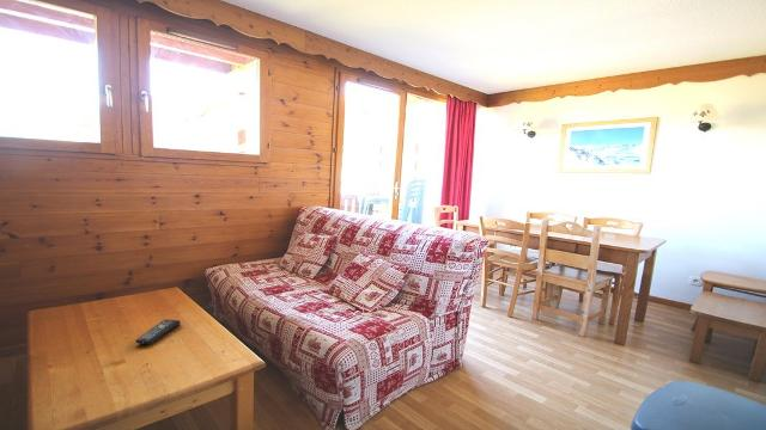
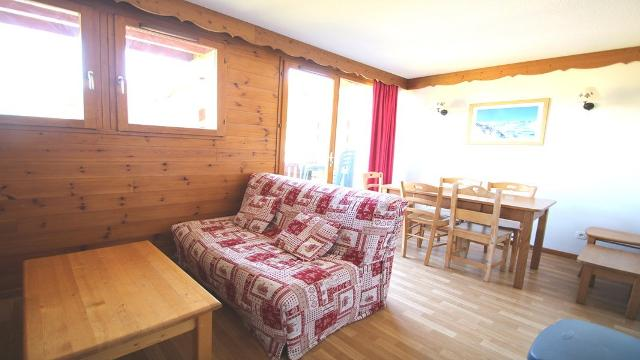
- remote control (159, 330)
